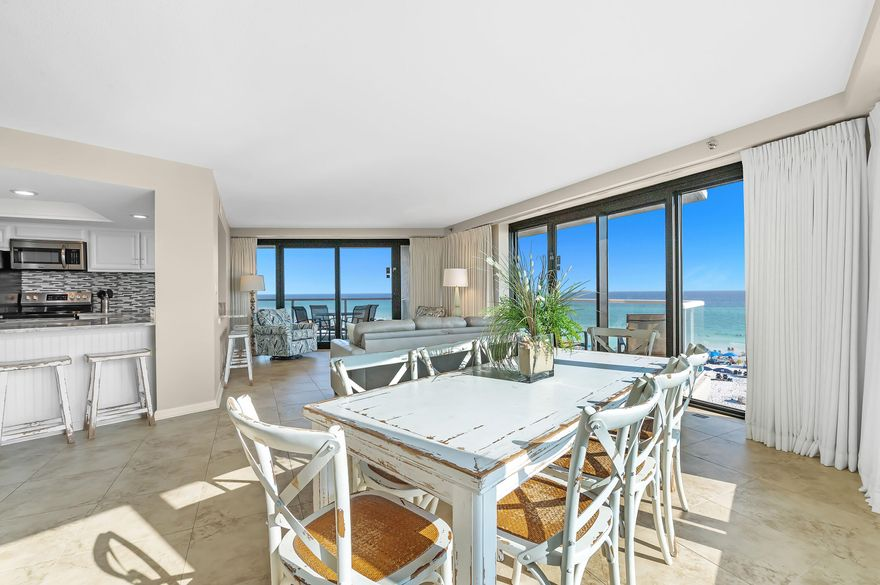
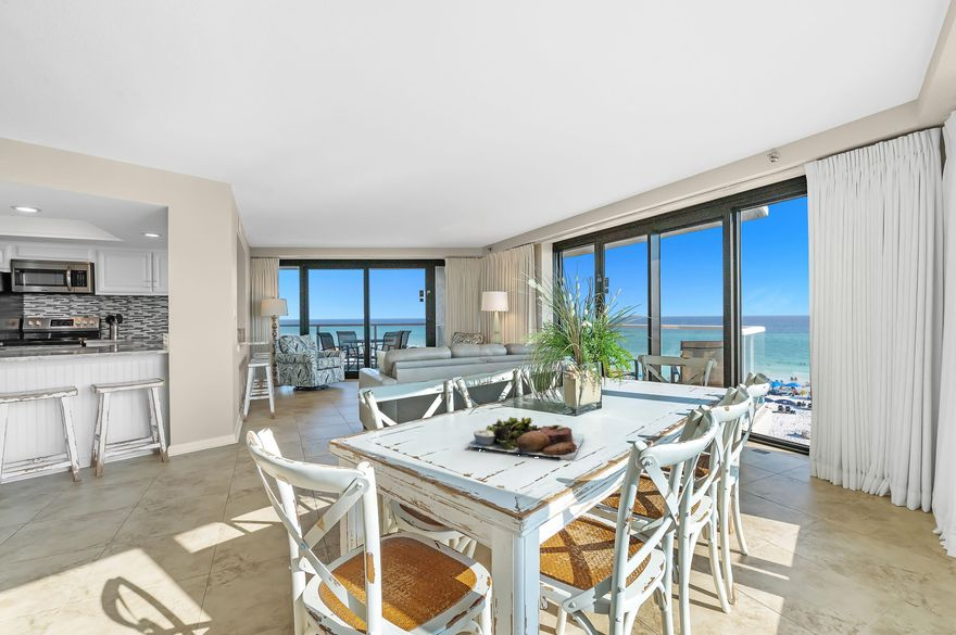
+ food platter (527, 431)
